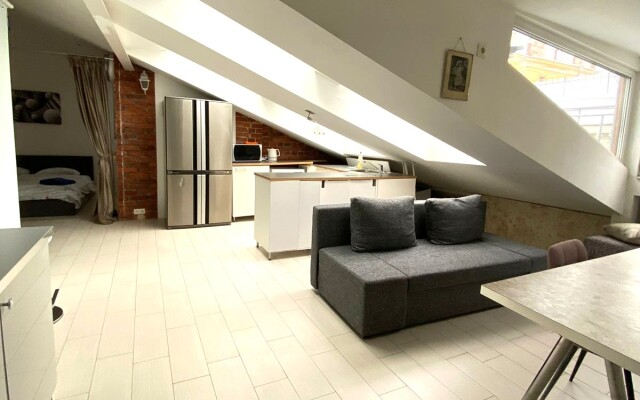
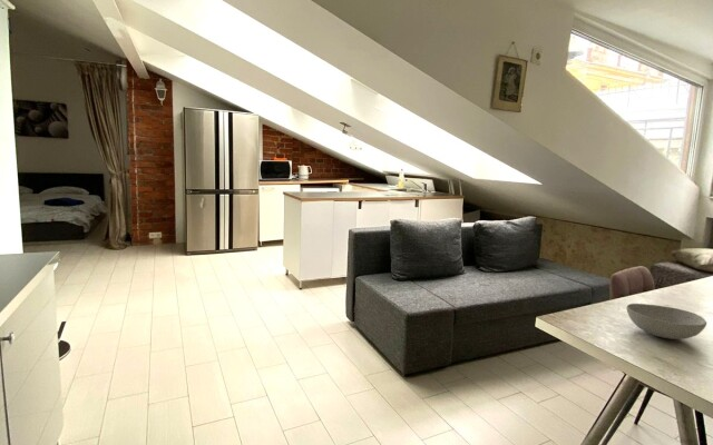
+ bowl (663, 324)
